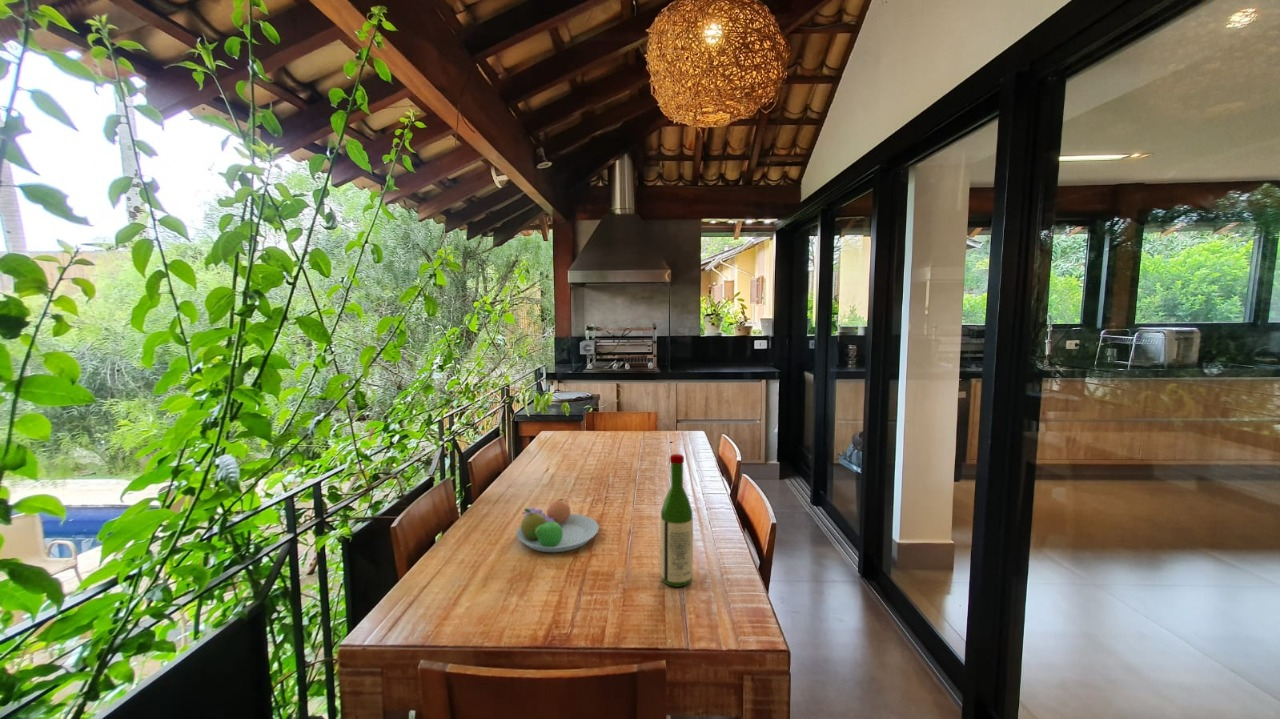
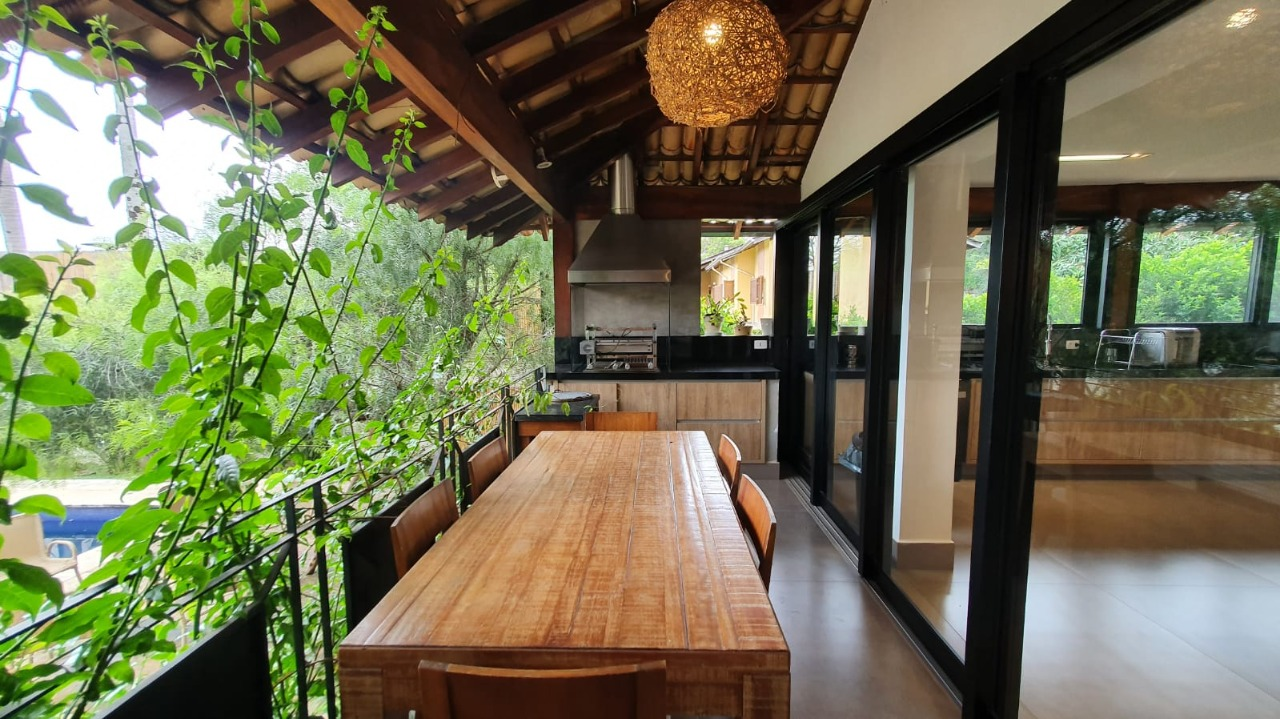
- wine bottle (676, 518)
- fruit bowl (555, 522)
